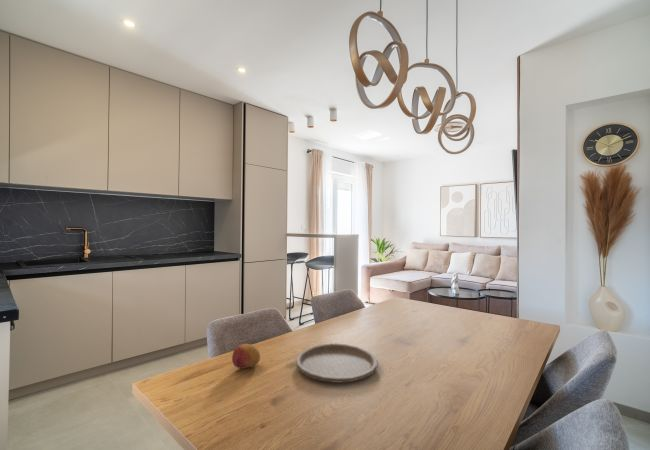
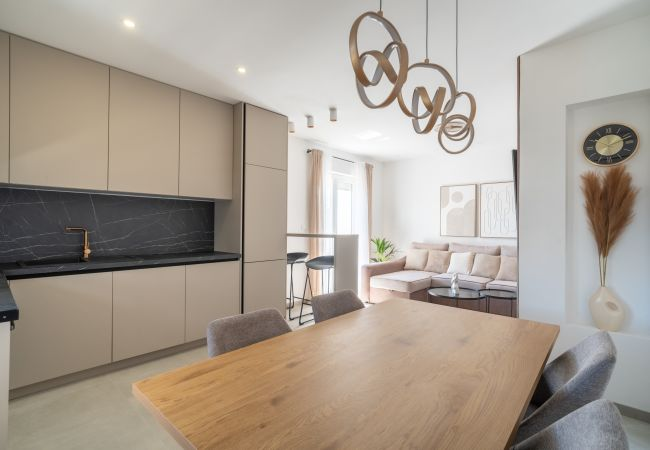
- plate (336, 362)
- fruit (246, 355)
